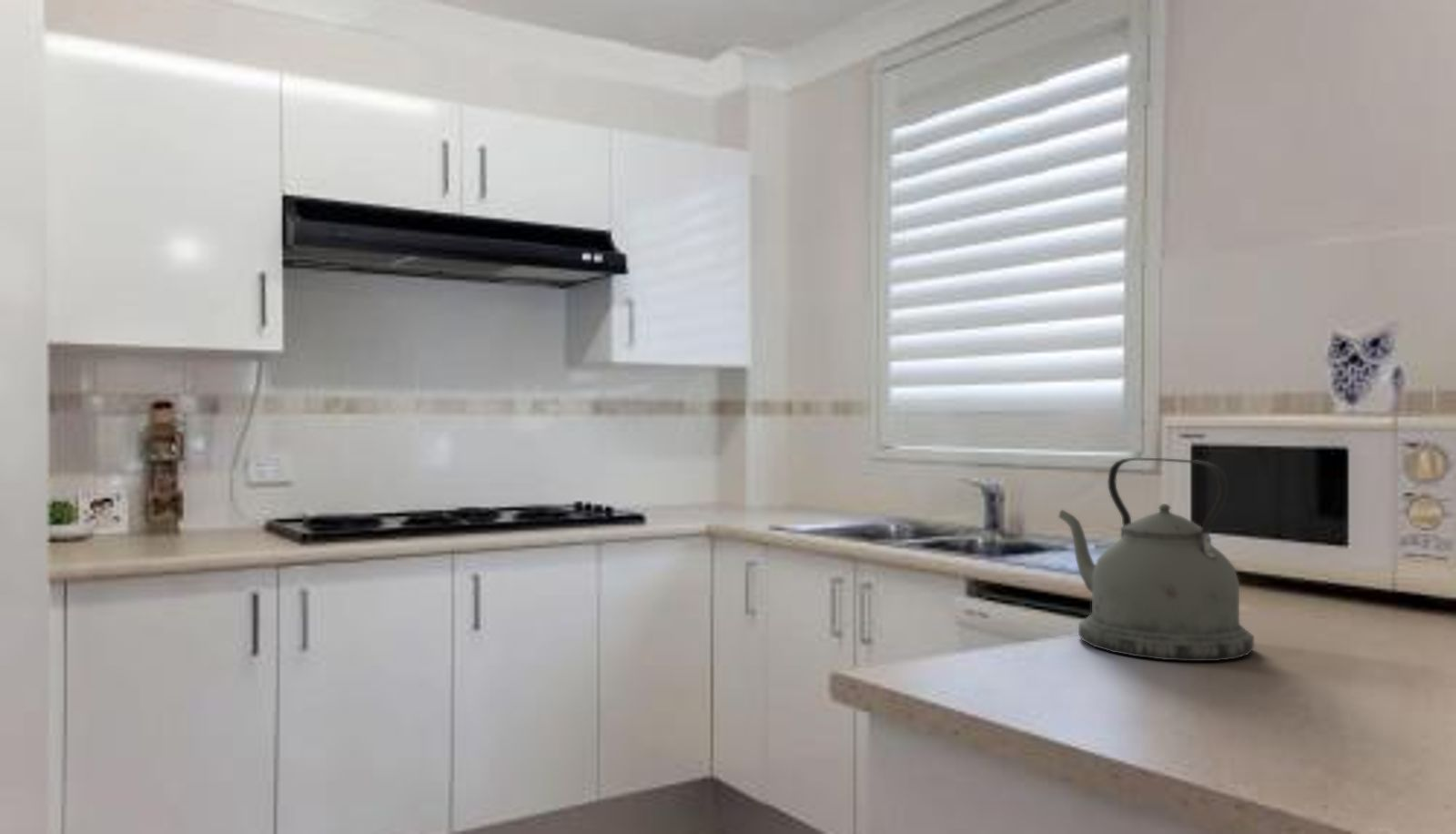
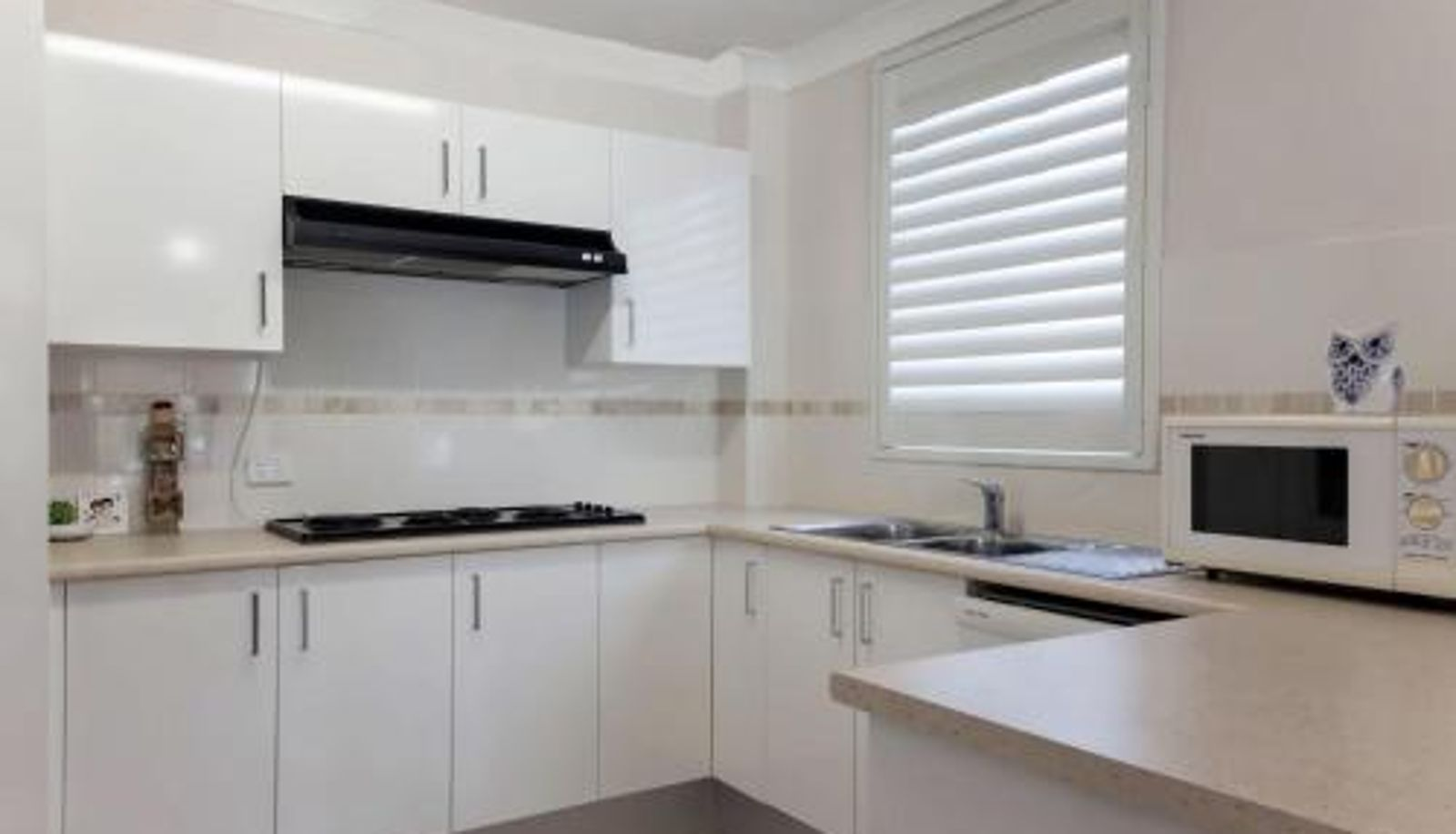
- kettle (1152, 550)
